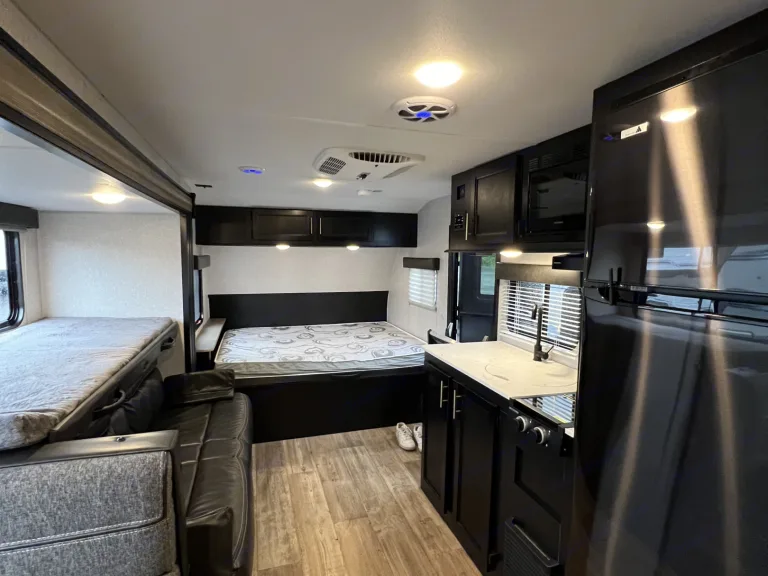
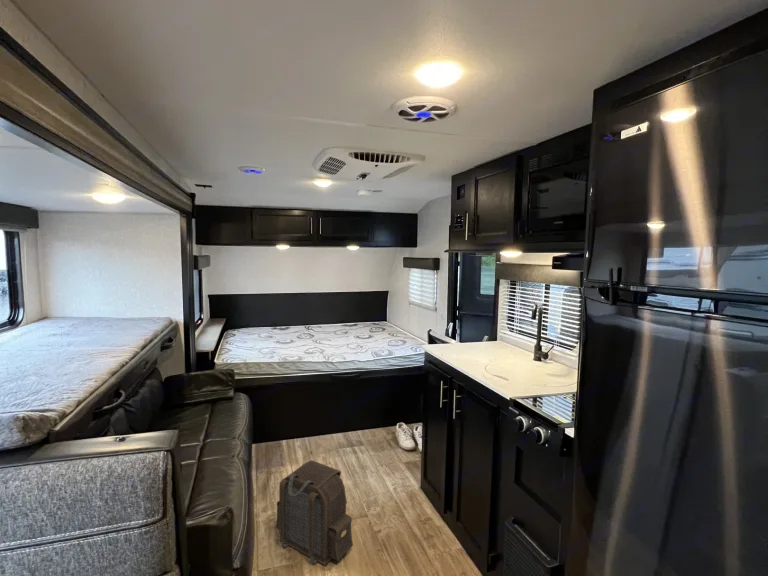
+ backpack (312, 506)
